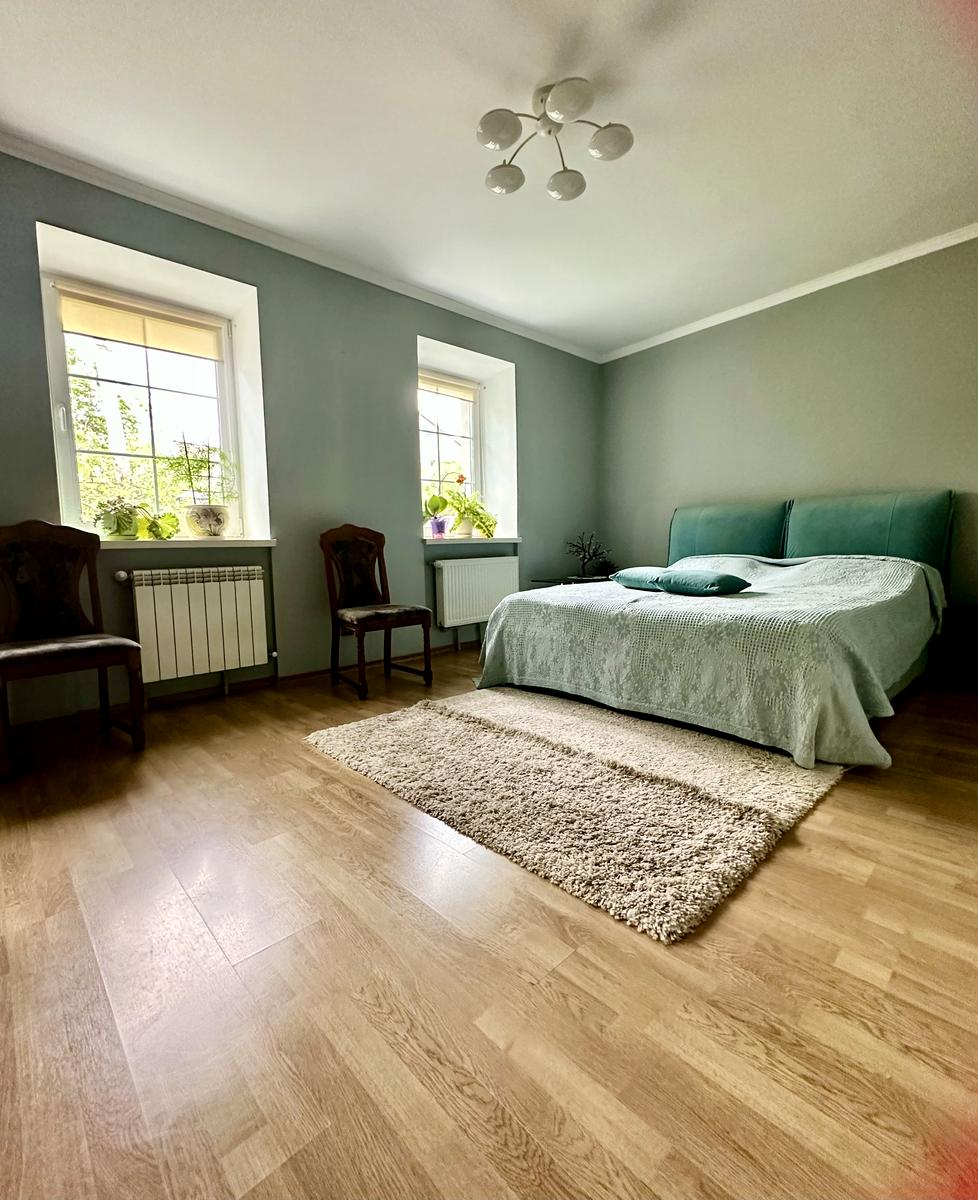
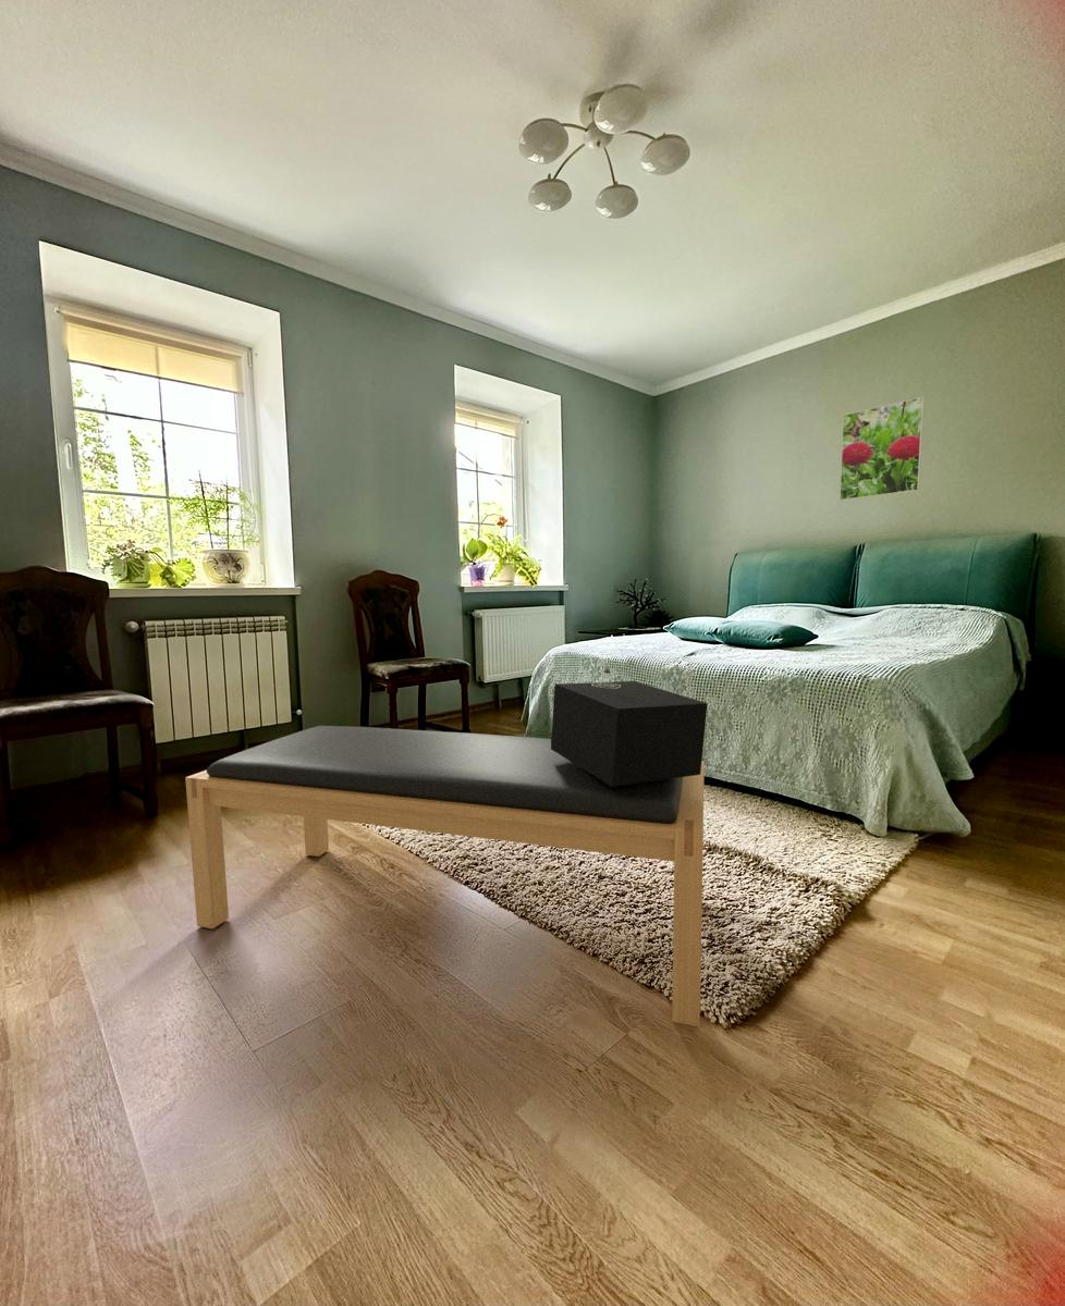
+ bench (453, 833)
+ decorative box (622, 719)
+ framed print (880, 451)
